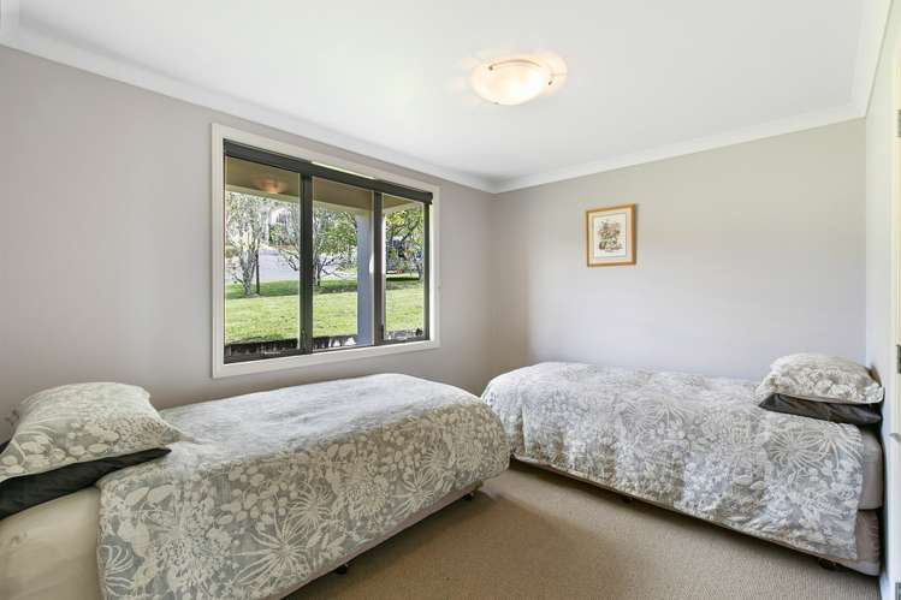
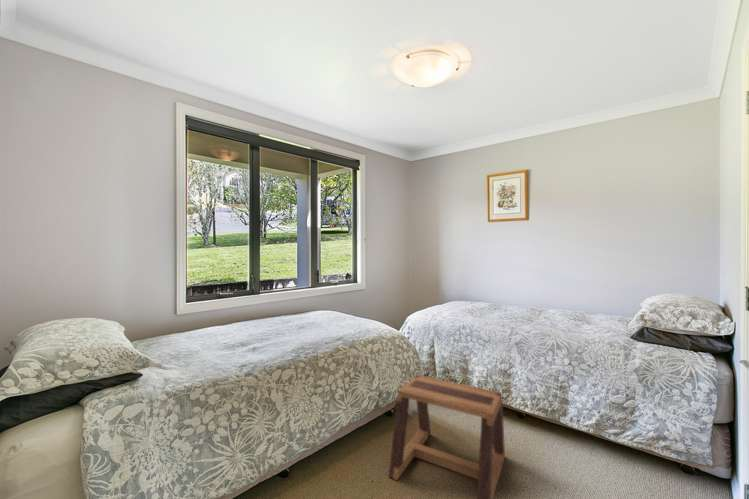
+ stool (430, 431)
